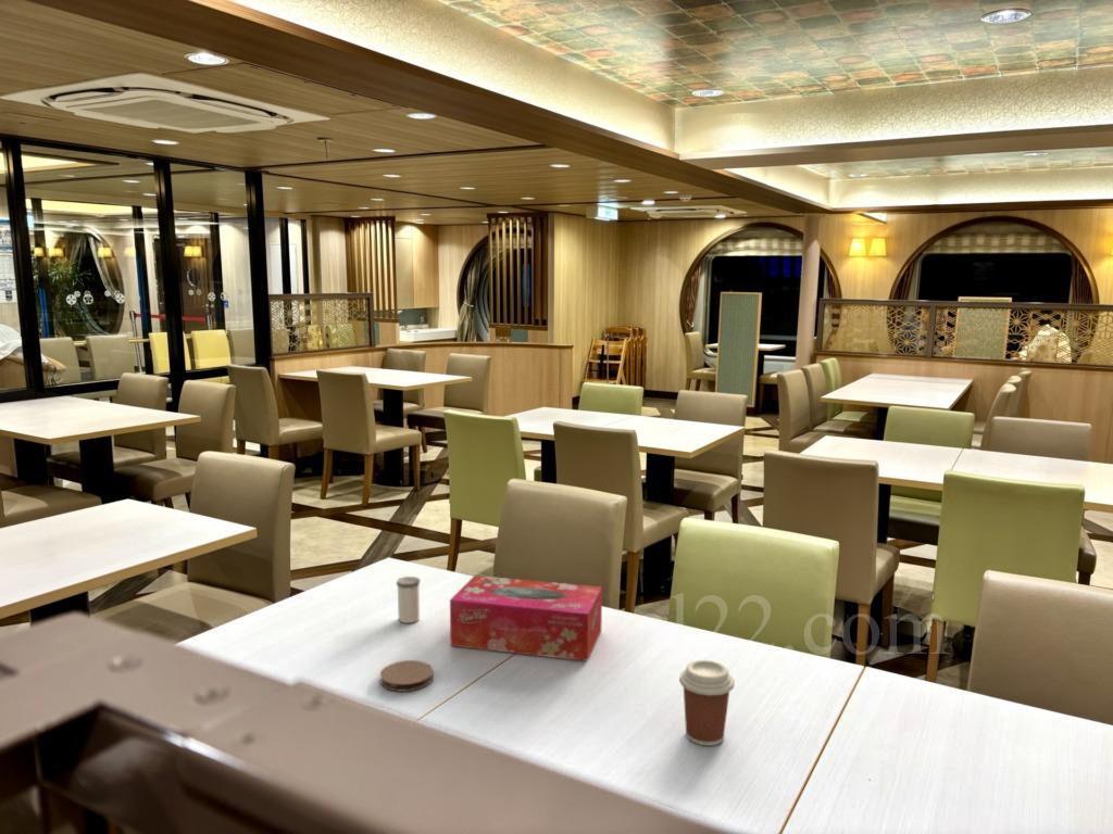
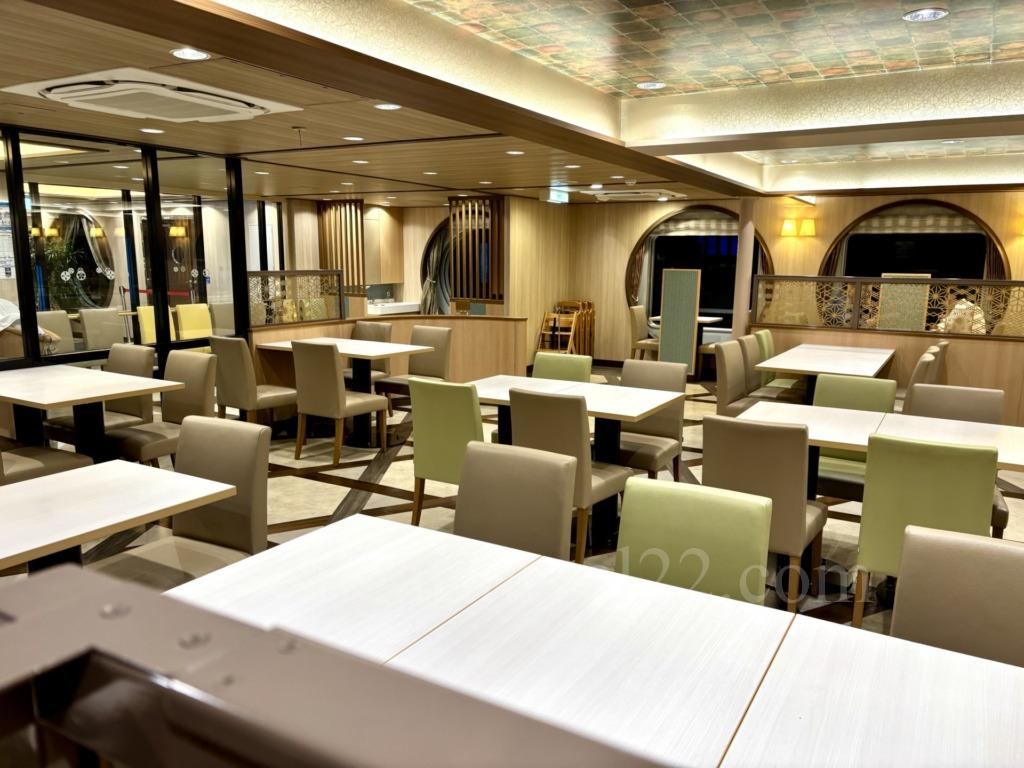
- tissue box (527, 616)
- salt shaker (409, 599)
- coffee cup (705, 702)
- coaster (407, 674)
